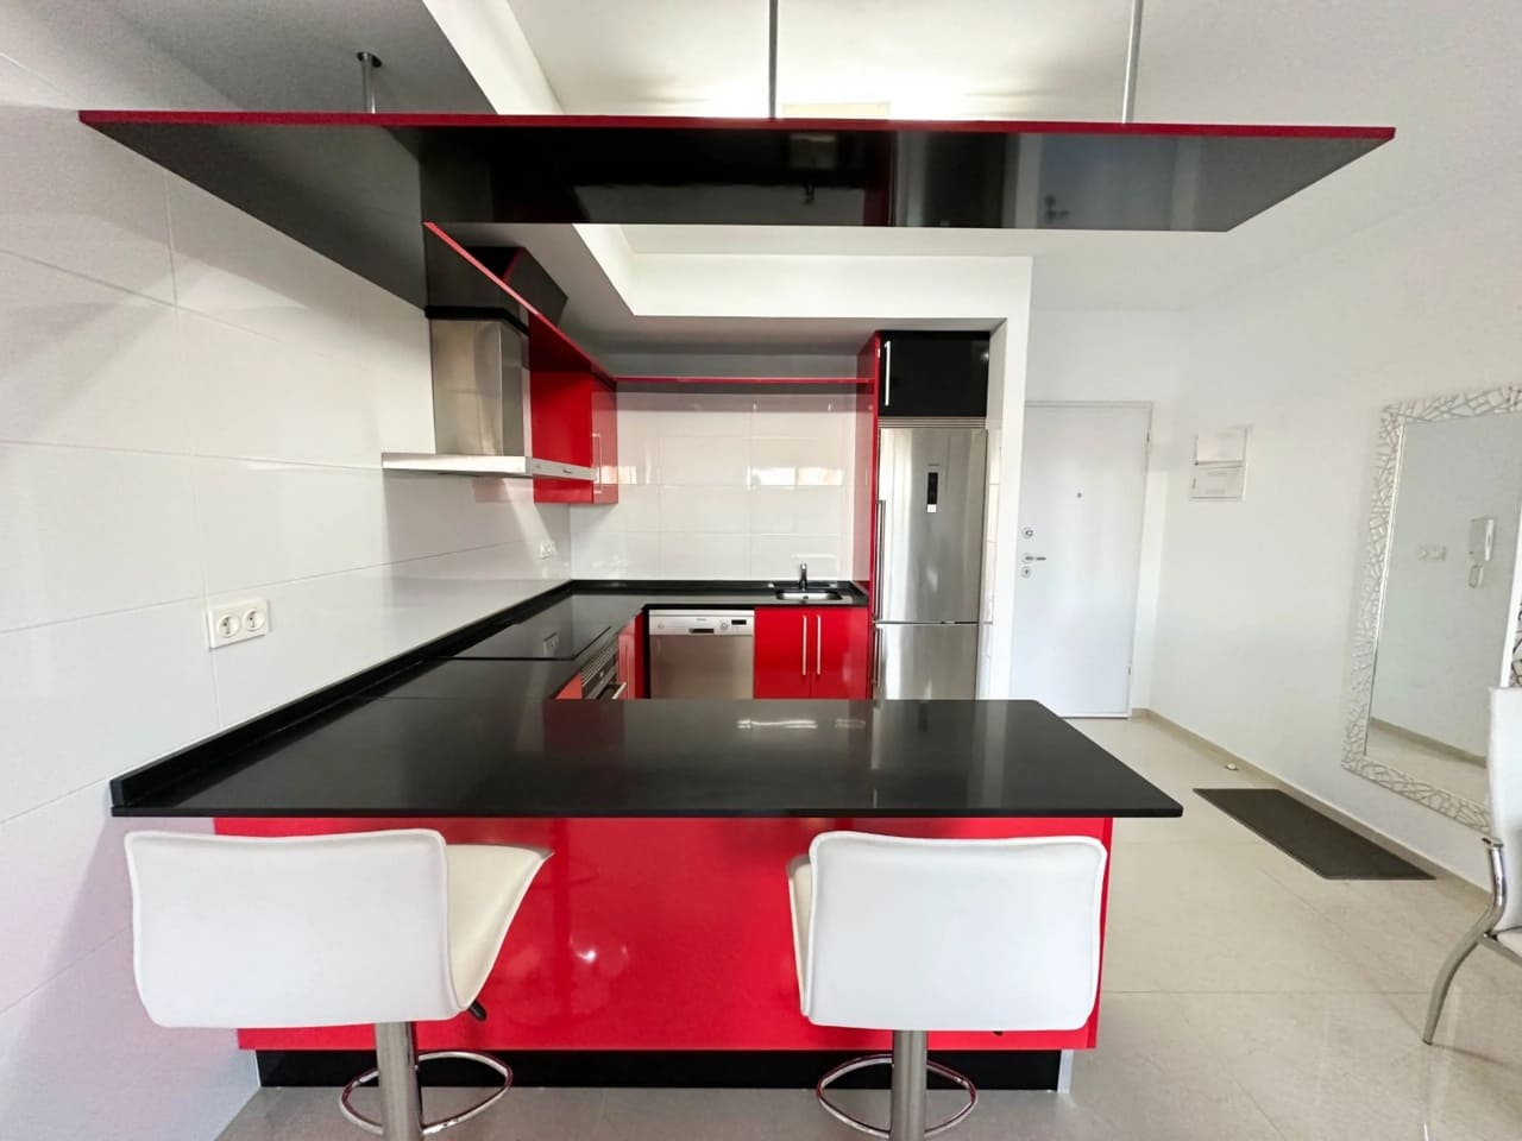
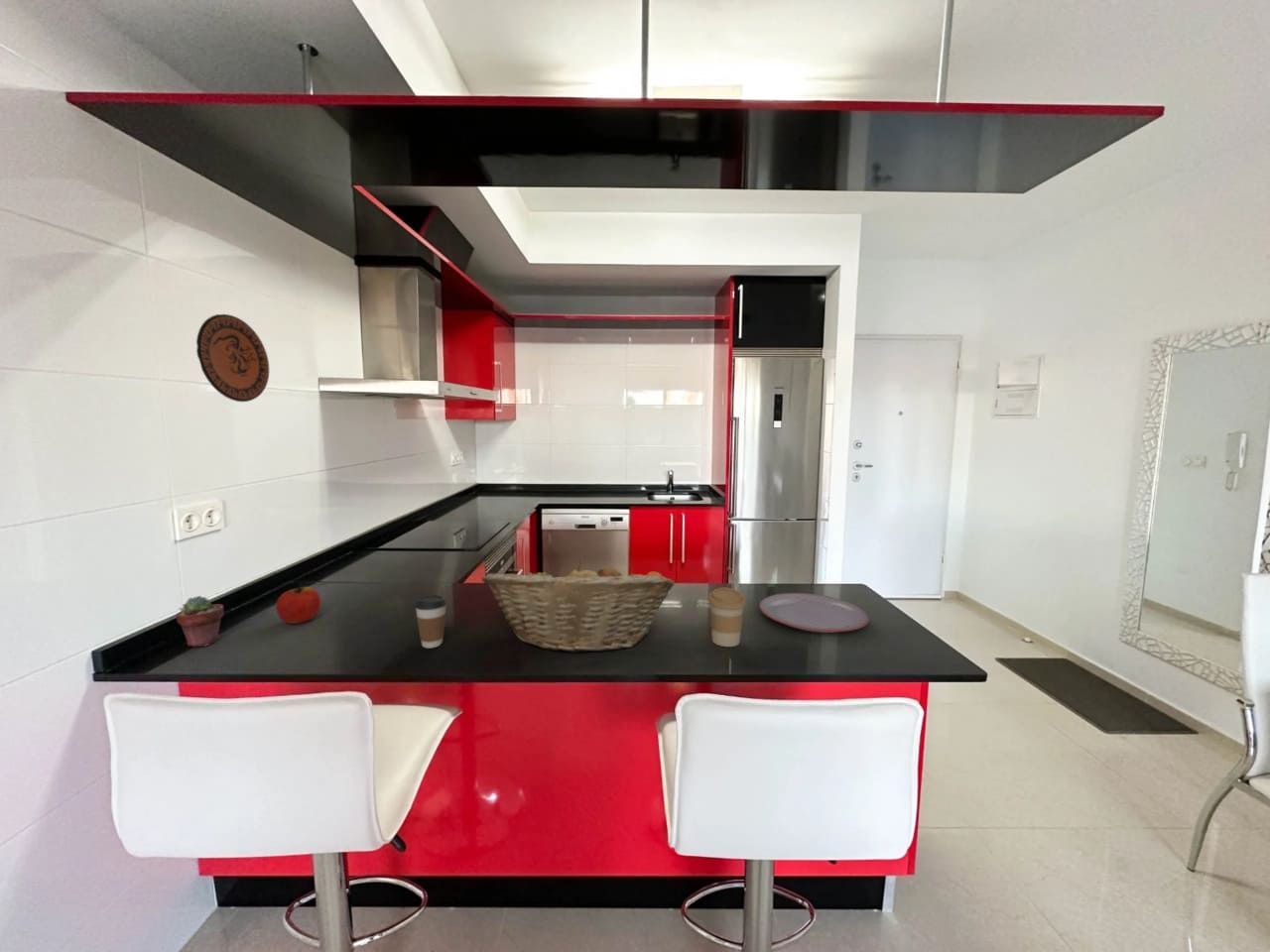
+ coffee cup (431, 621)
+ plate (812, 613)
+ potted succulent (200, 619)
+ coffee cup (726, 616)
+ decorative plate (234, 358)
+ apple (299, 603)
+ fruit basket (578, 595)
